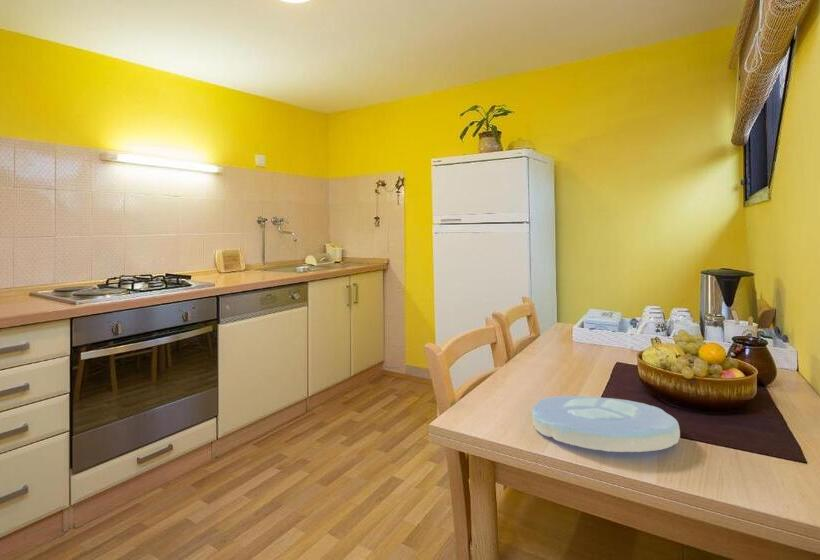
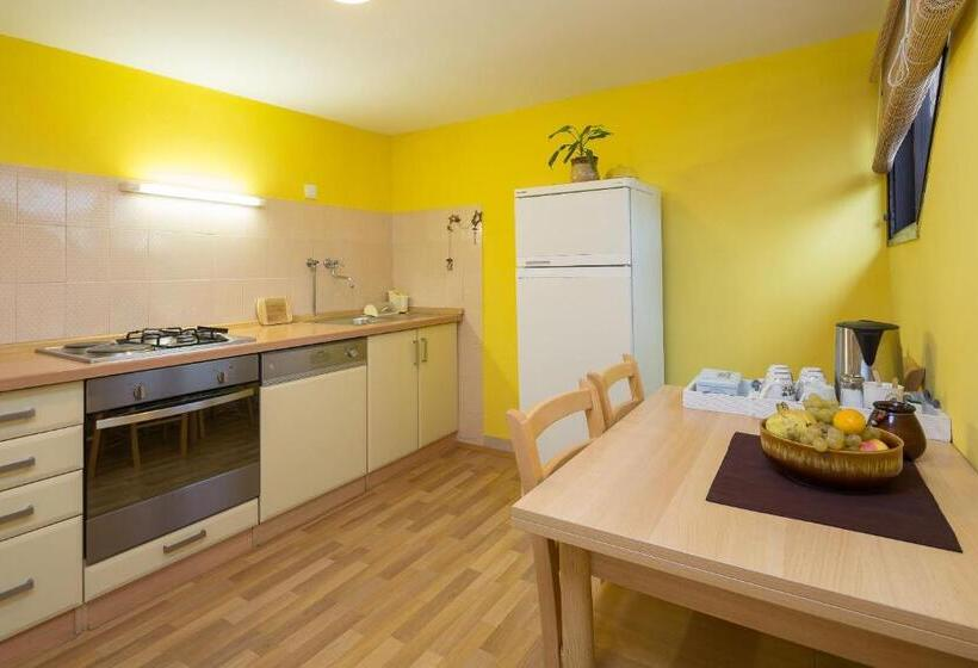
- plate (601, 416)
